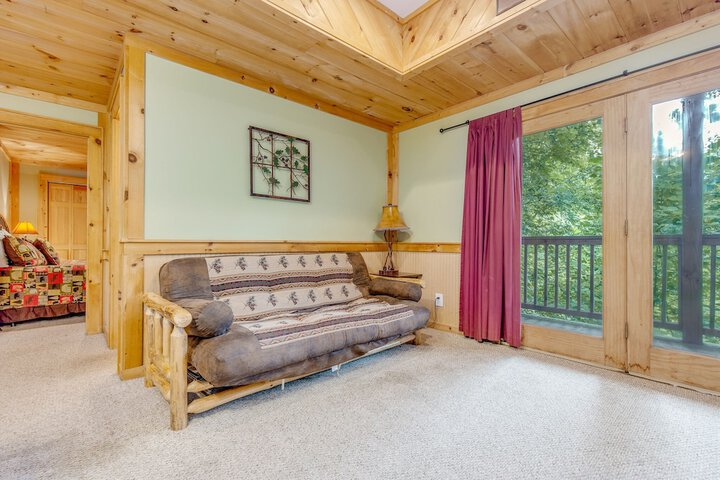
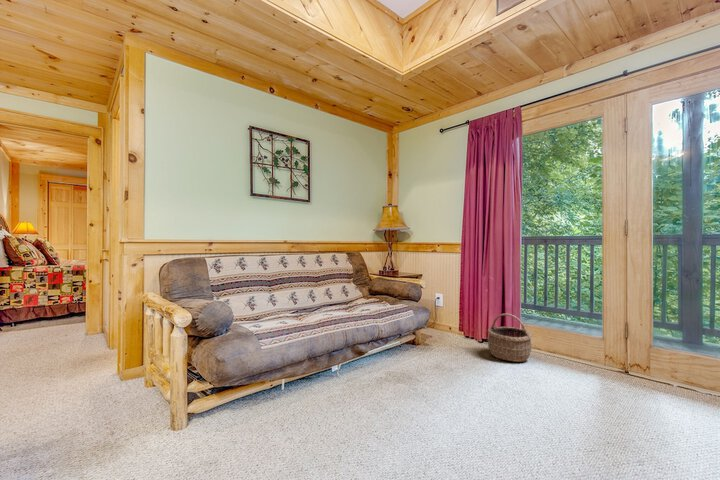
+ wicker basket (509, 335)
